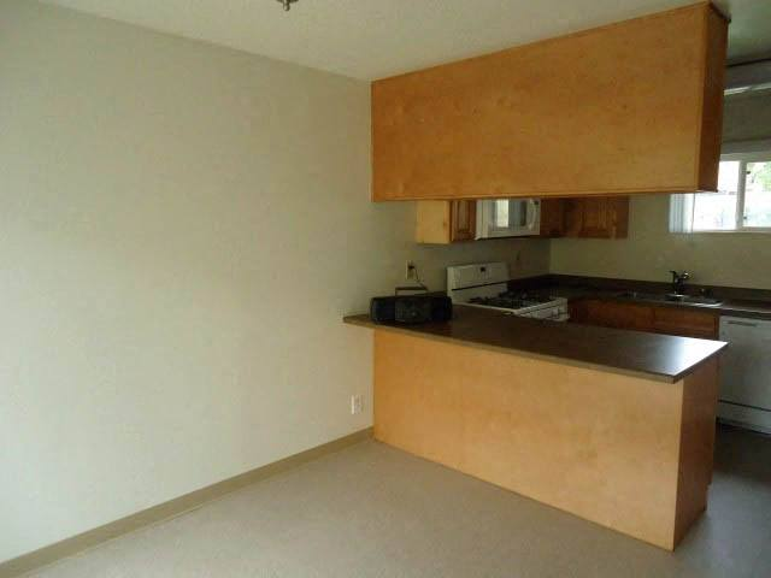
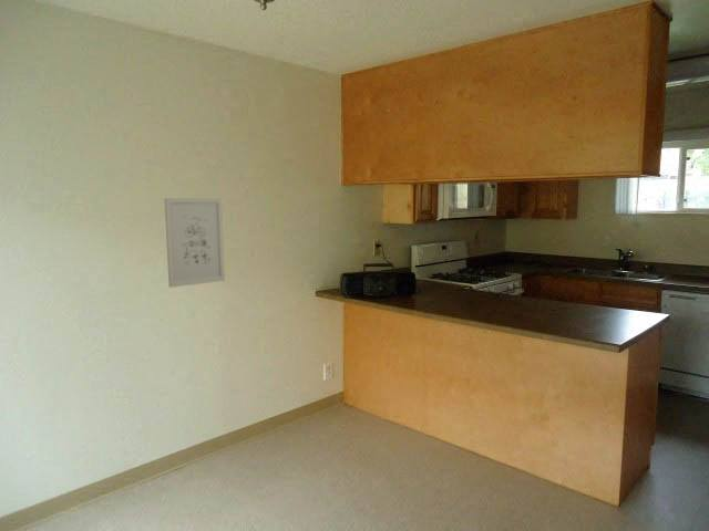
+ wall art (196, 241)
